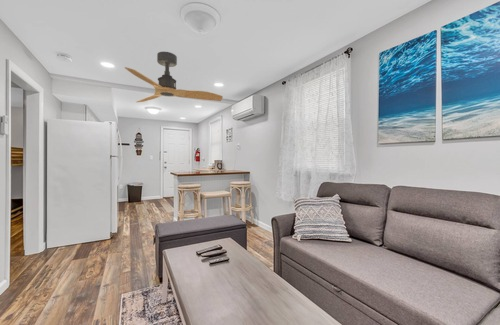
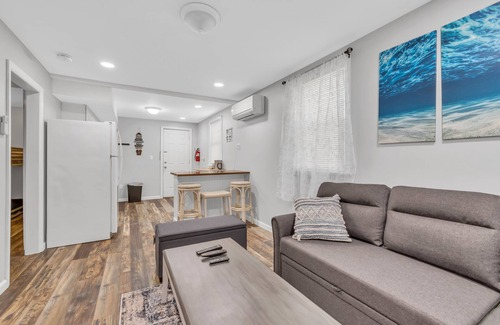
- ceiling fan (174, 79)
